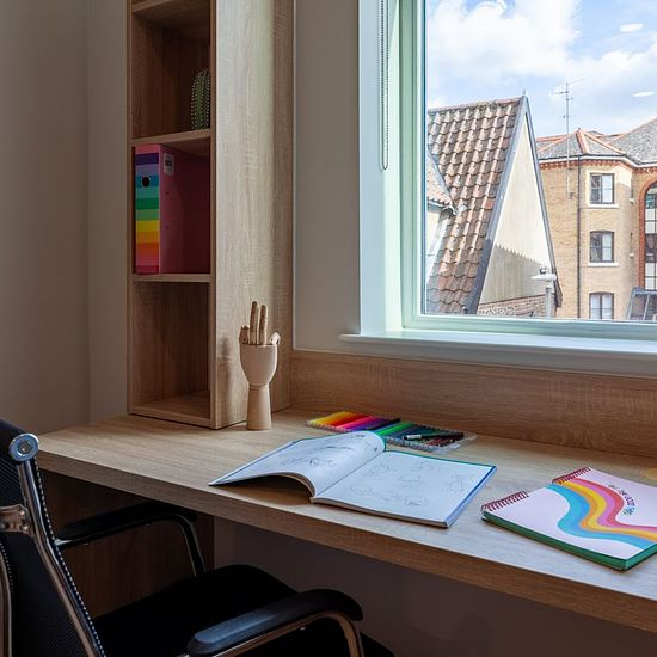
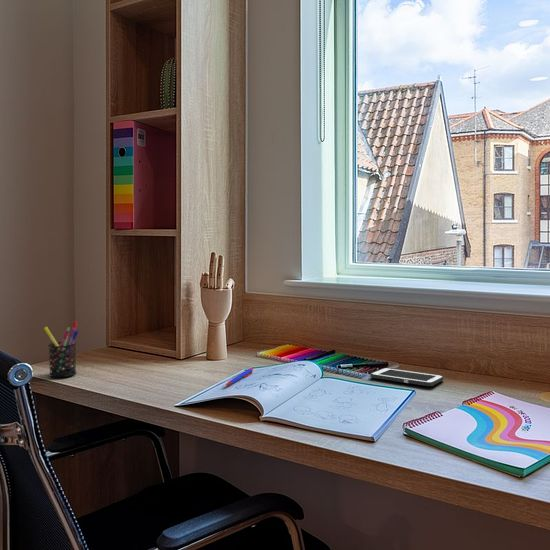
+ cell phone (406, 376)
+ pen holder (64, 347)
+ pen (239, 376)
